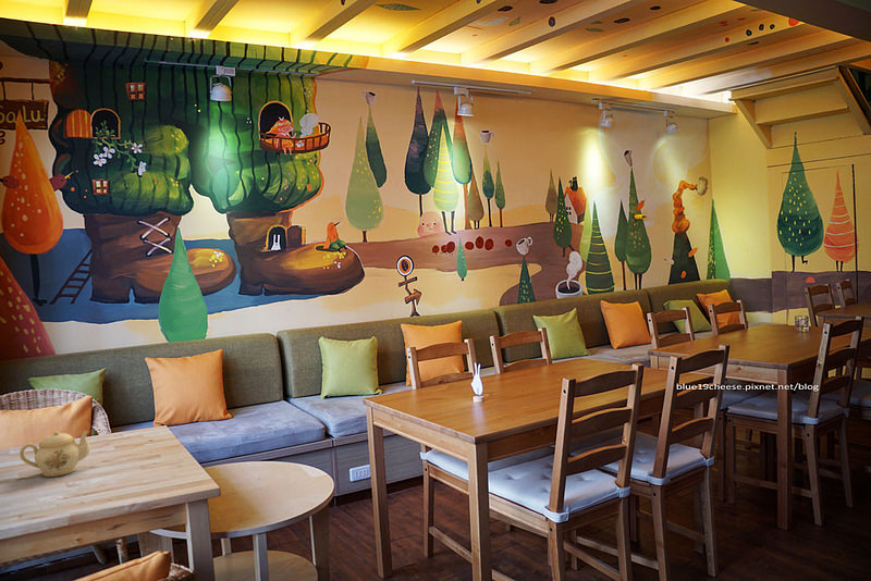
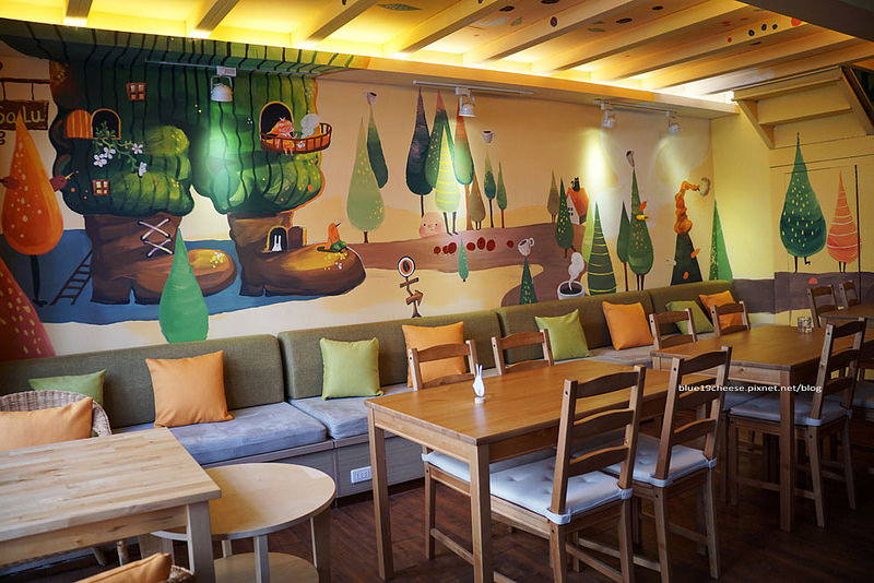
- teapot (56, 452)
